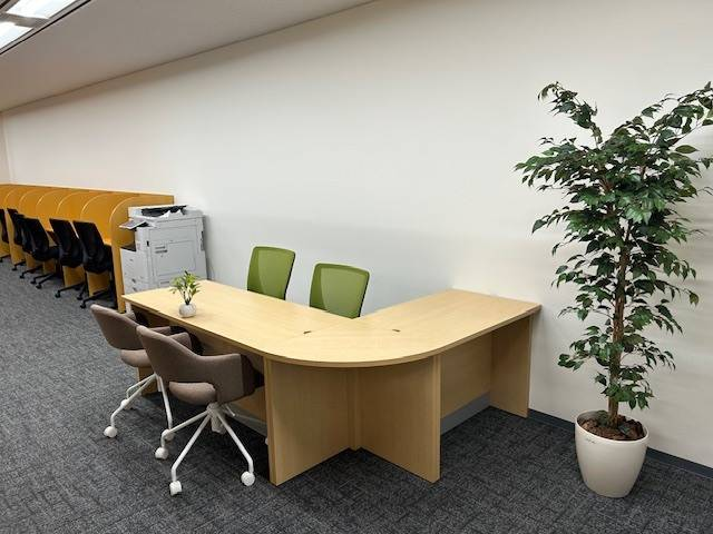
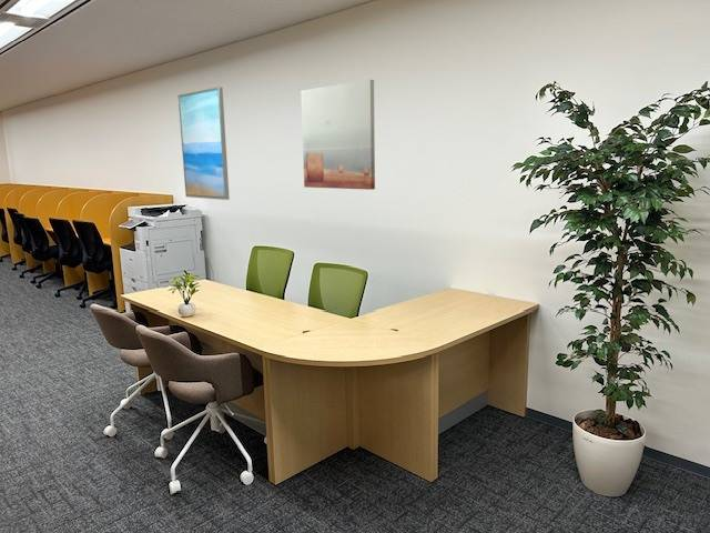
+ wall art (336, 138)
+ wall art (202, 145)
